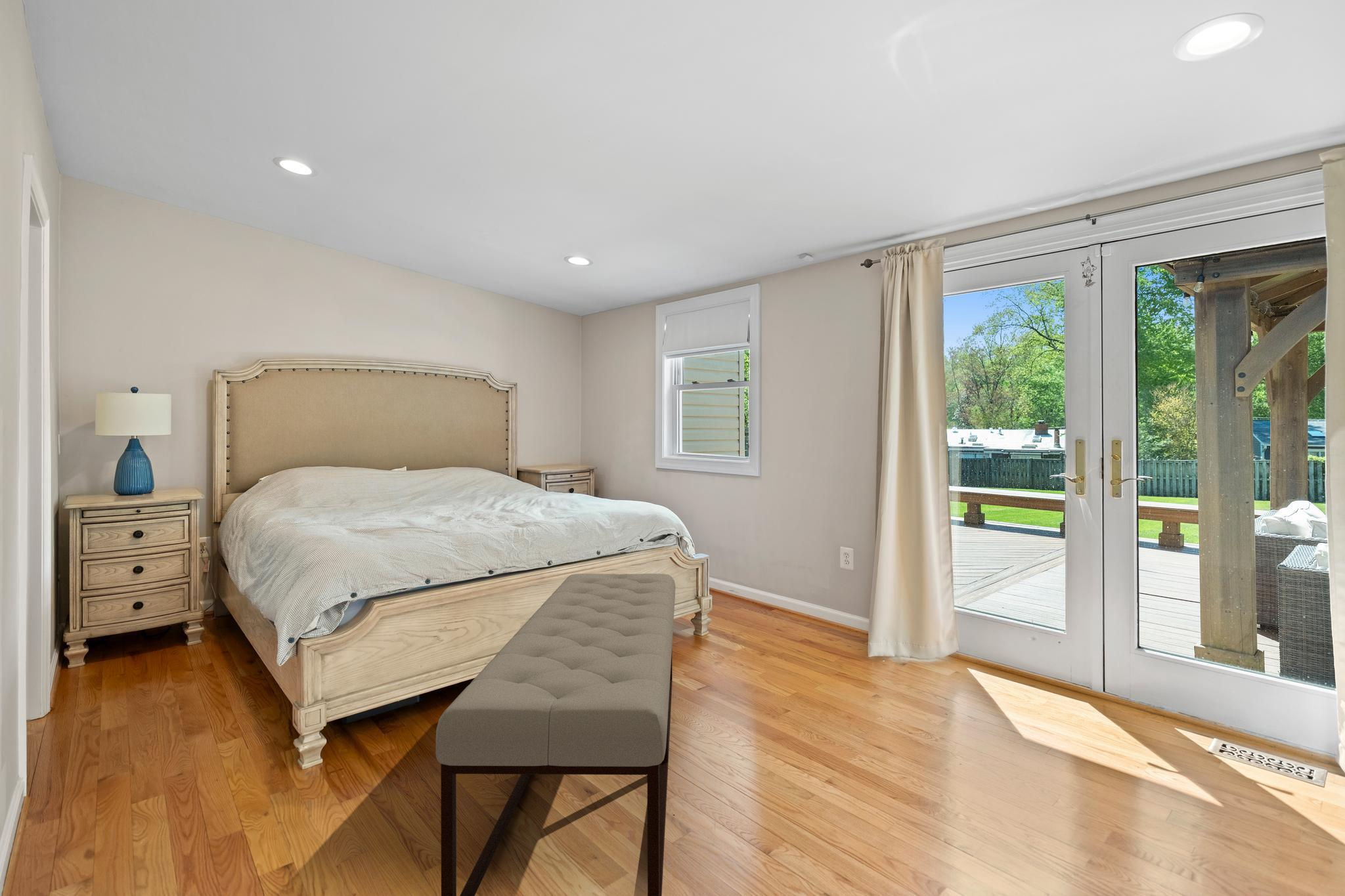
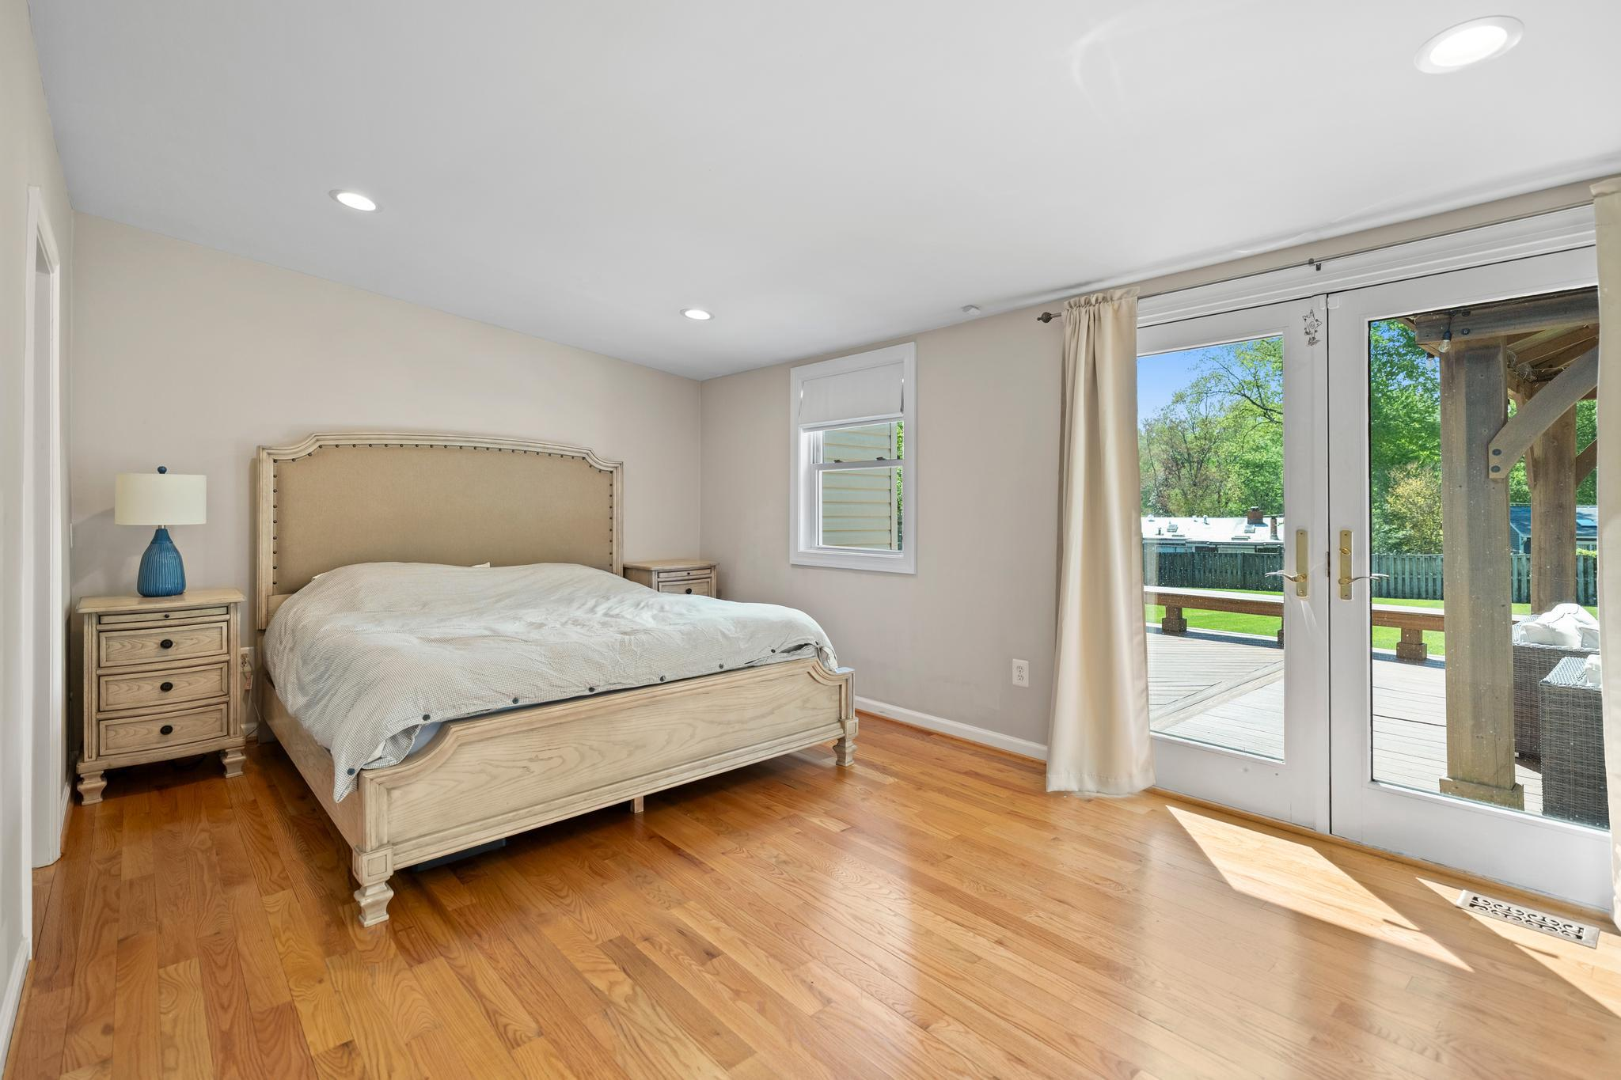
- bench (598, 691)
